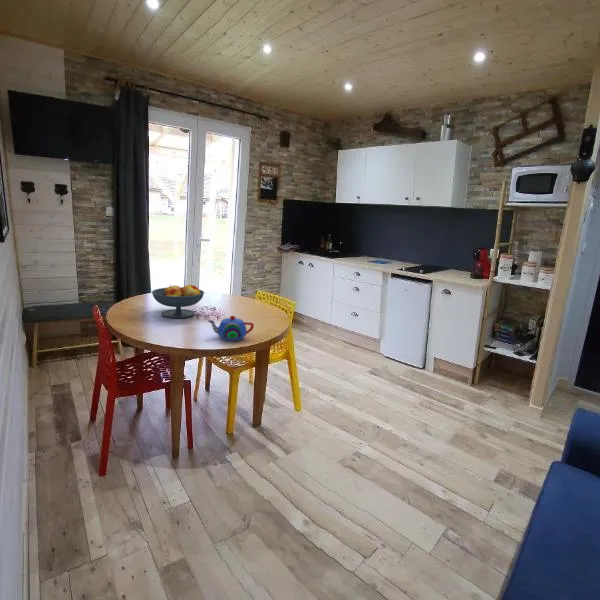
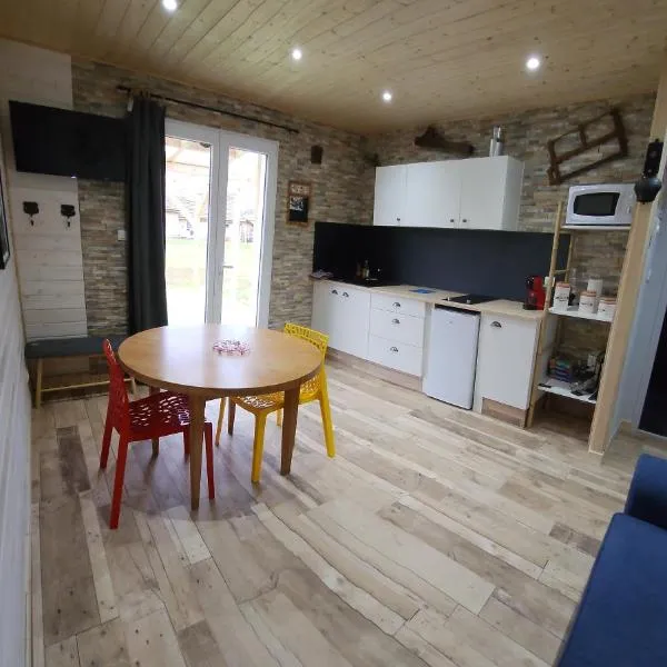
- teapot (230, 327)
- fruit bowl (178, 299)
